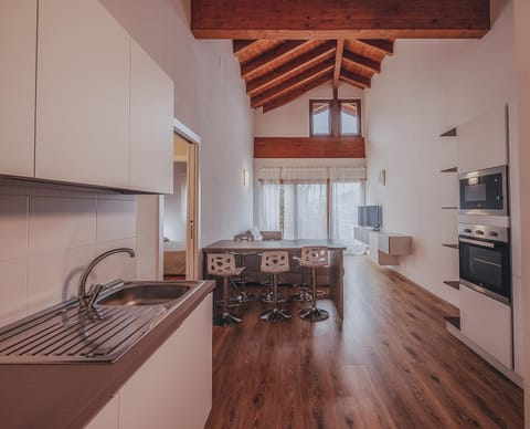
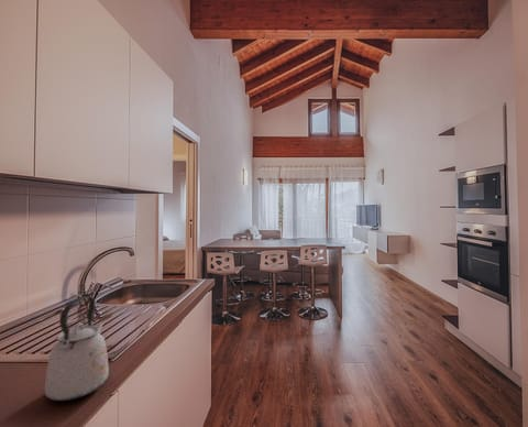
+ kettle (84, 339)
